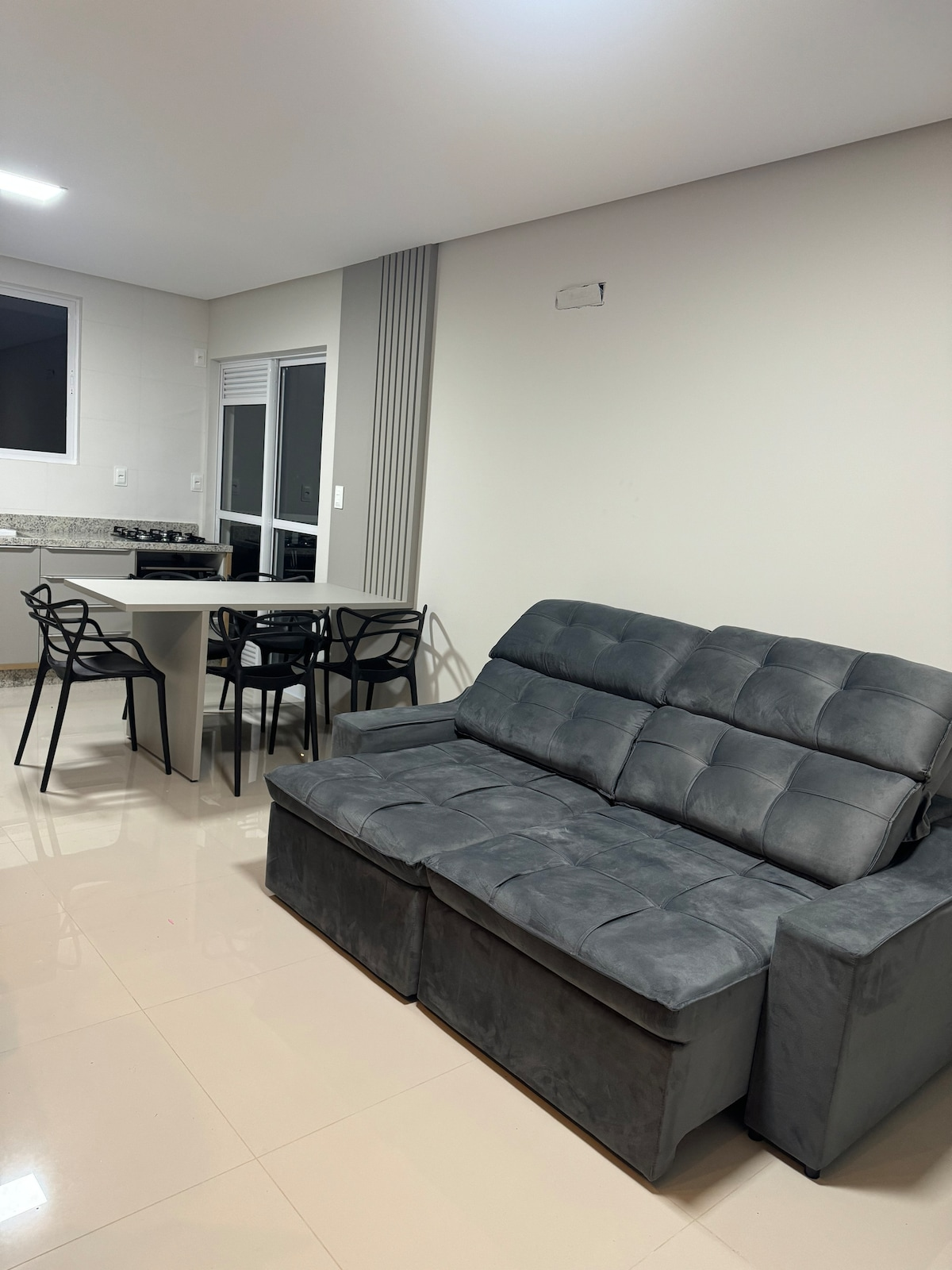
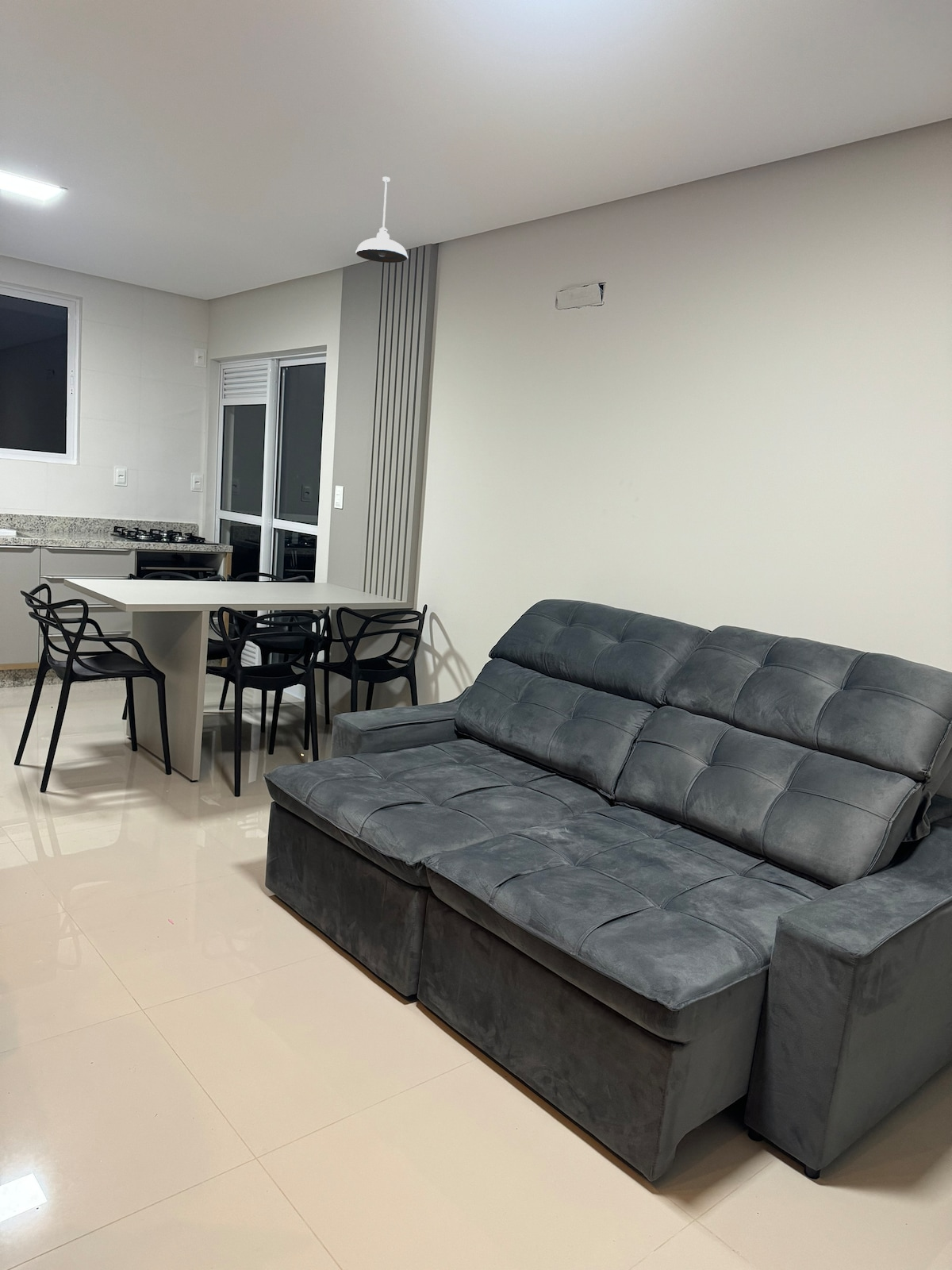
+ pendant light (384, 217)
